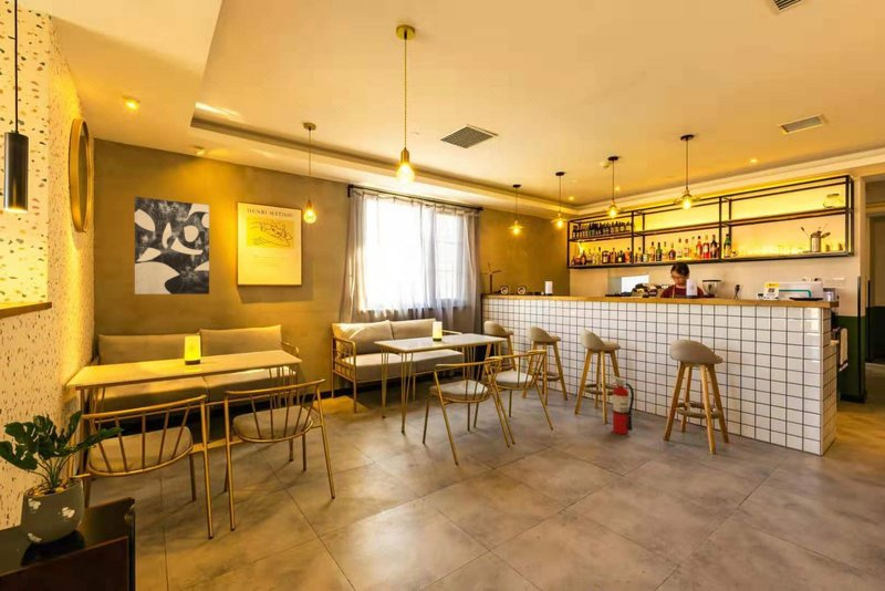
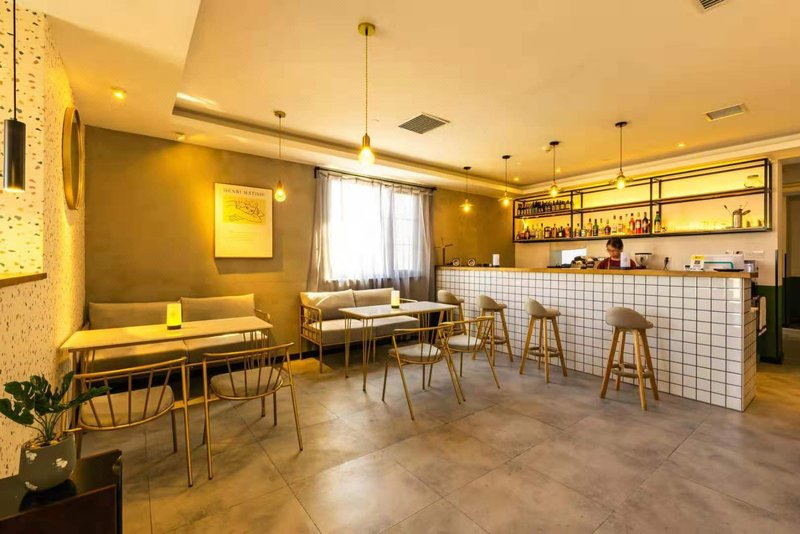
- fire extinguisher (621, 403)
- wall art (173, 247)
